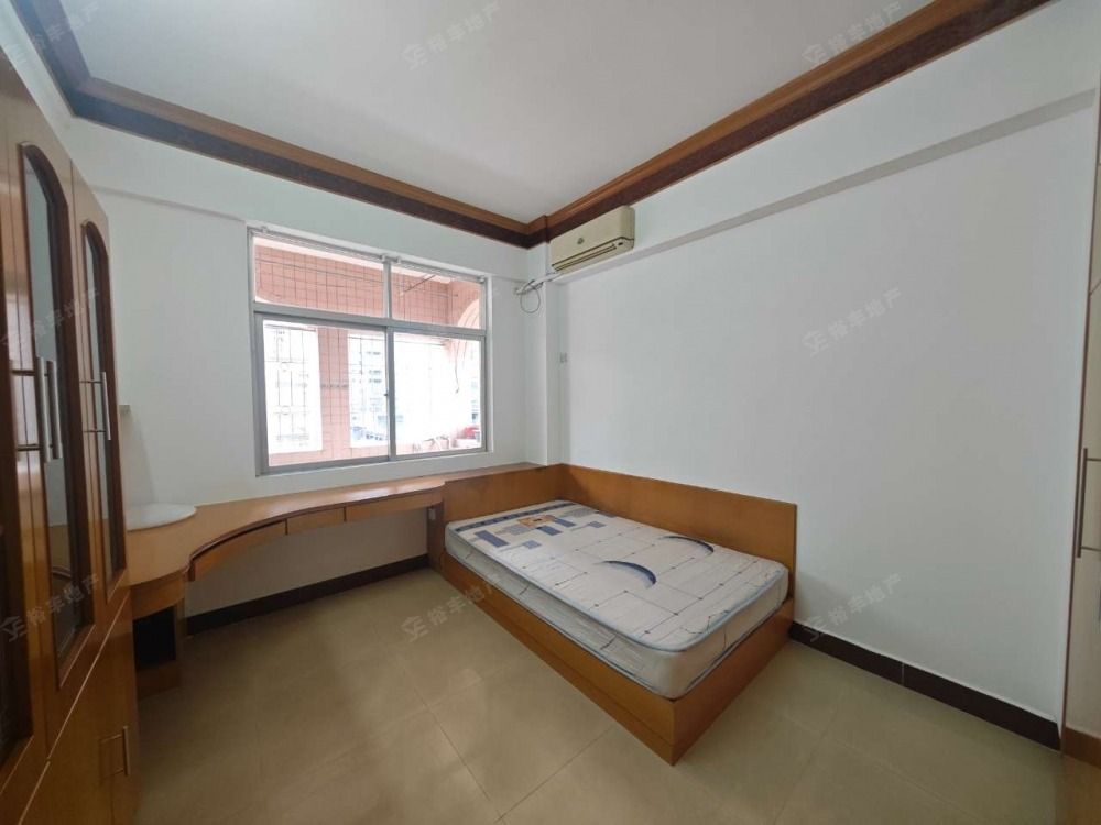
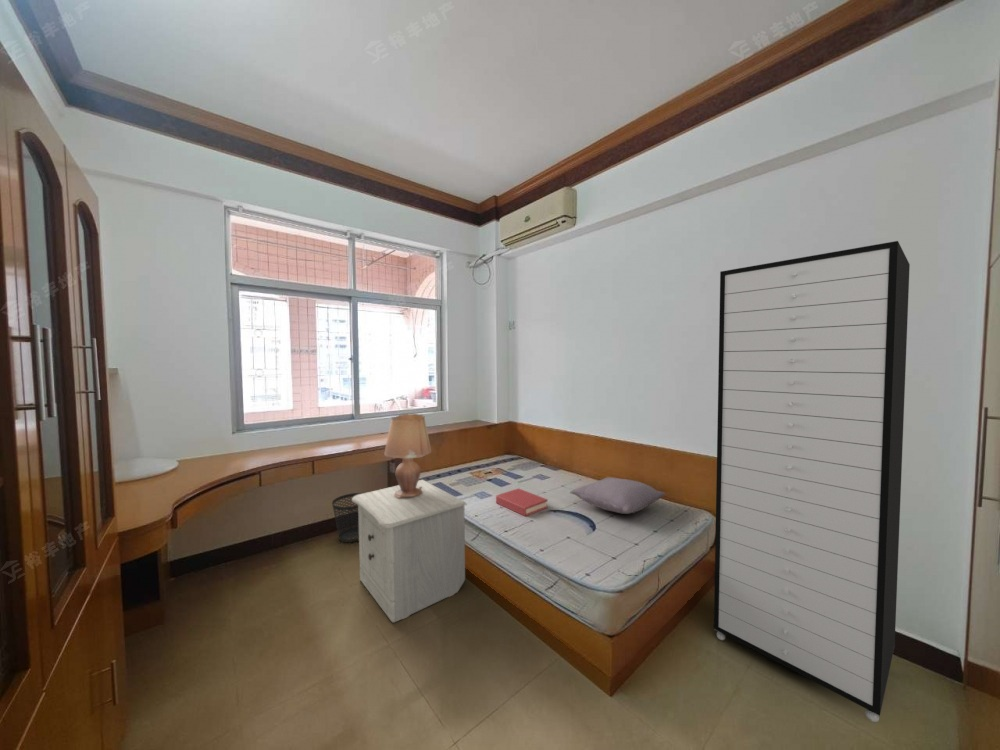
+ hardback book (521, 501)
+ storage cabinet (806, 462)
+ lamp (408, 454)
+ nightstand (407, 542)
+ wastebasket (353, 518)
+ pillow (616, 493)
